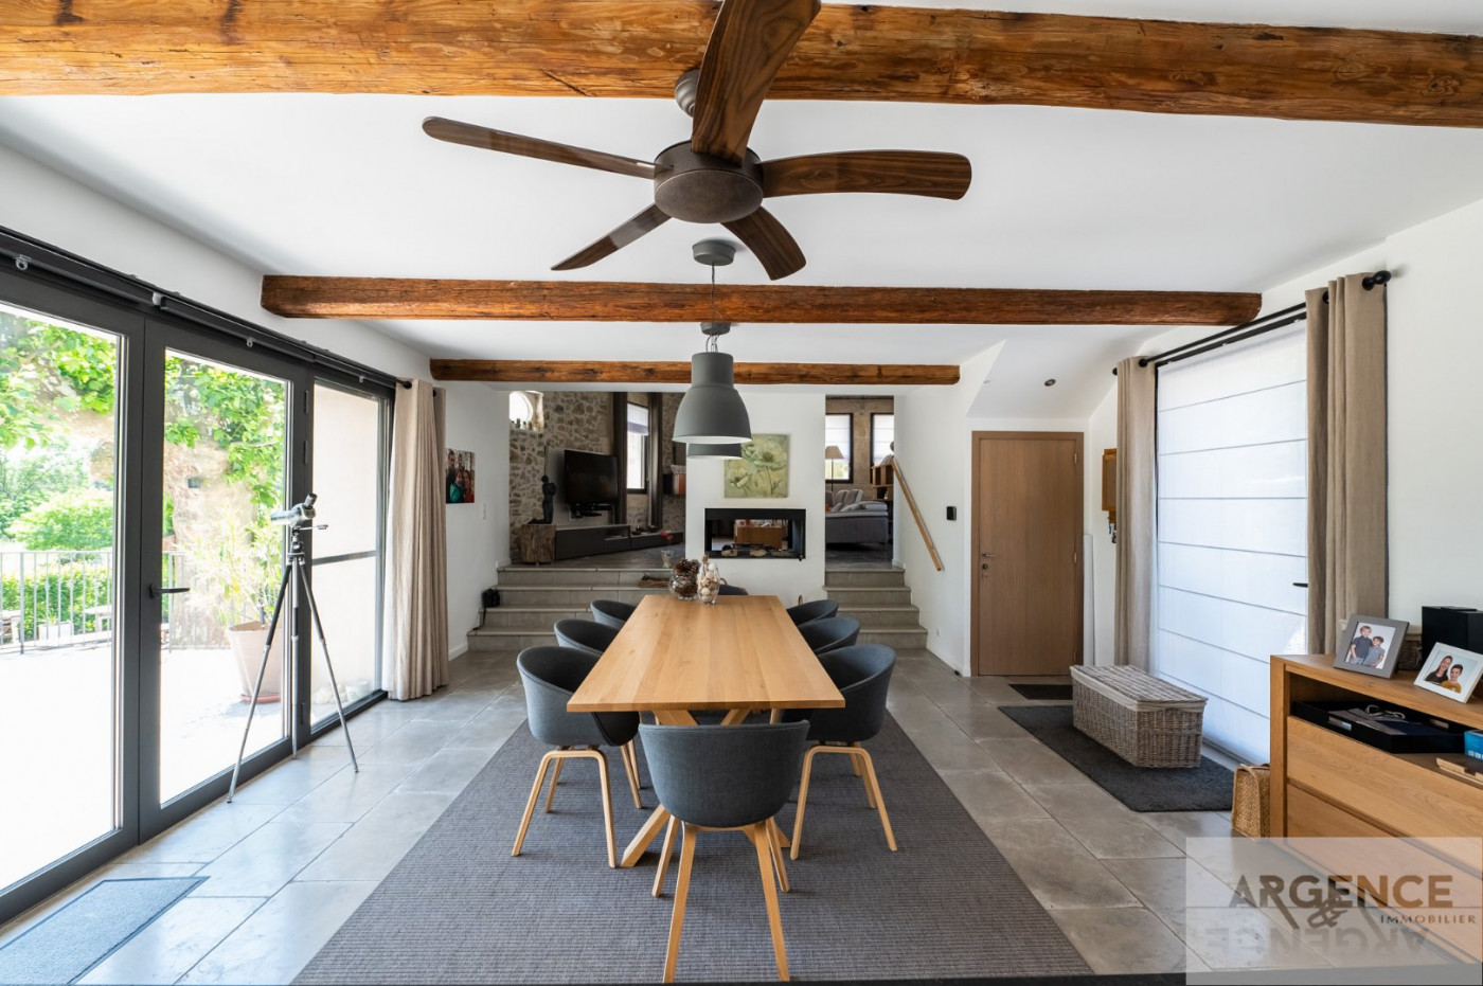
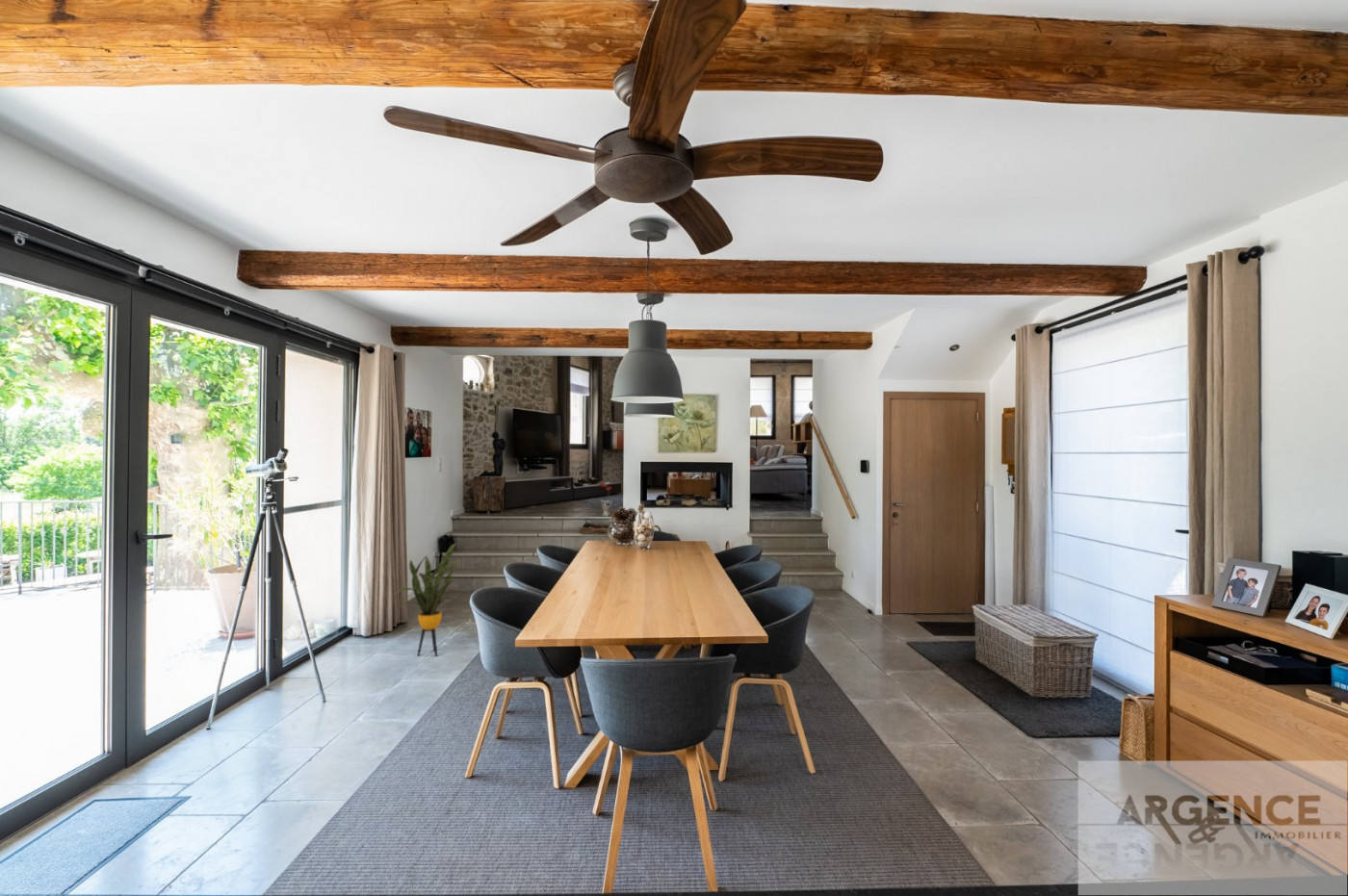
+ house plant (436, 601)
